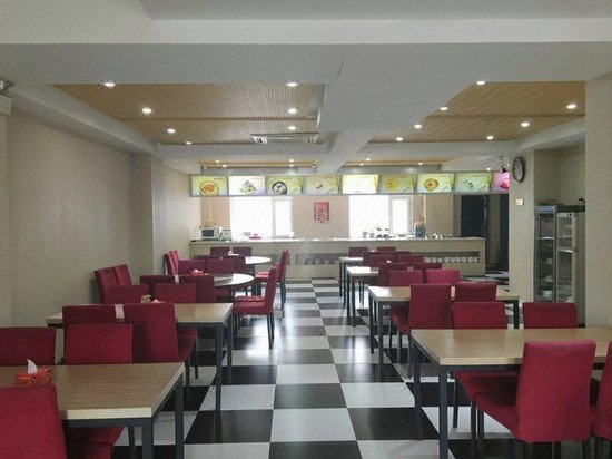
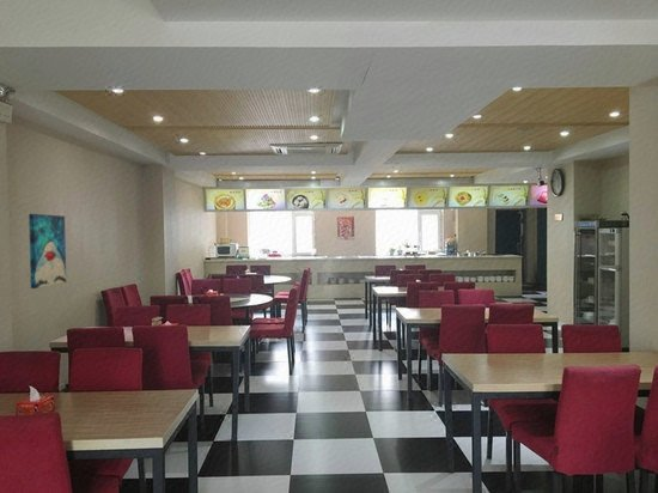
+ wall art (48, 250)
